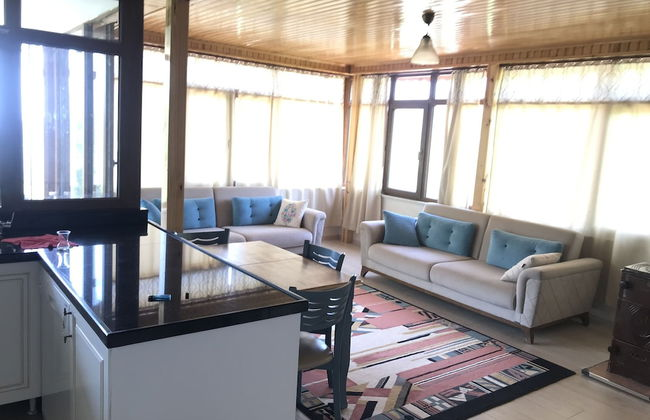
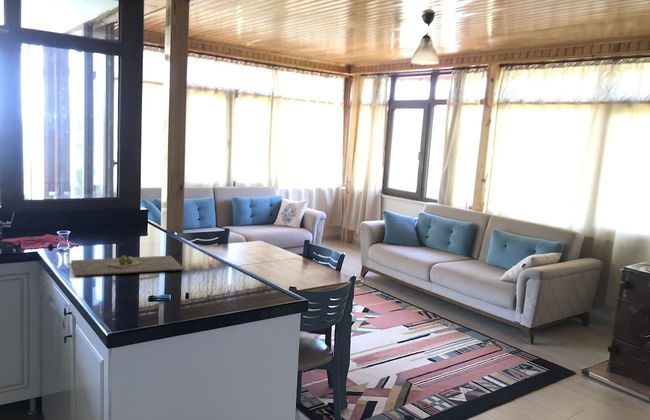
+ cutting board (127, 260)
